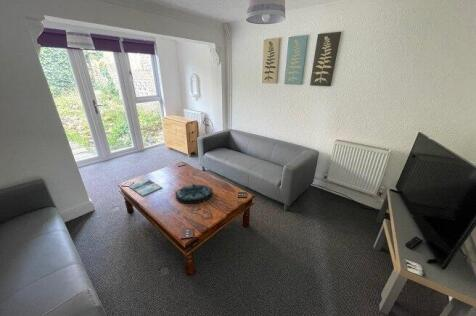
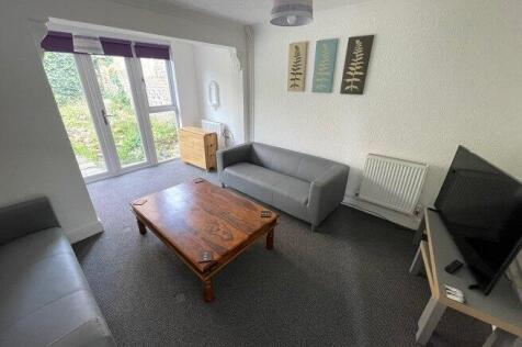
- magazine (145, 186)
- serving tray (194, 191)
